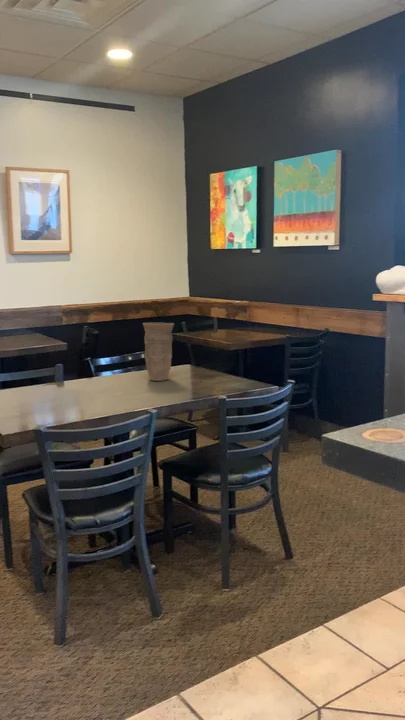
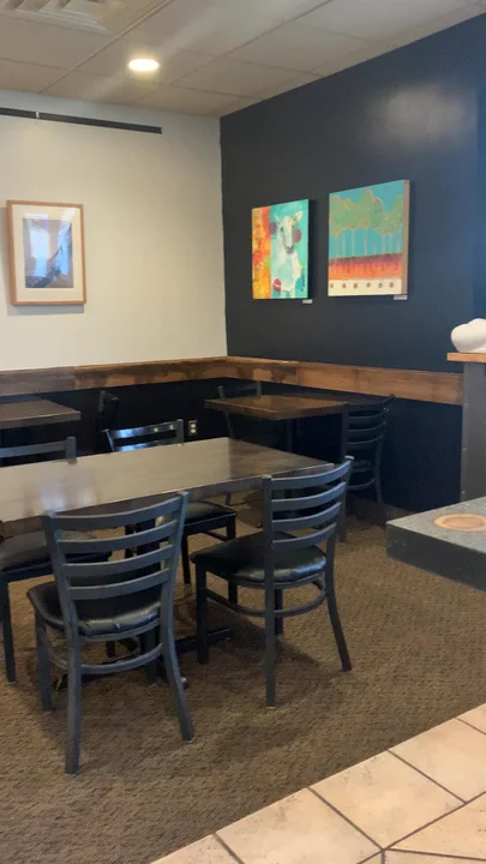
- vase (158, 351)
